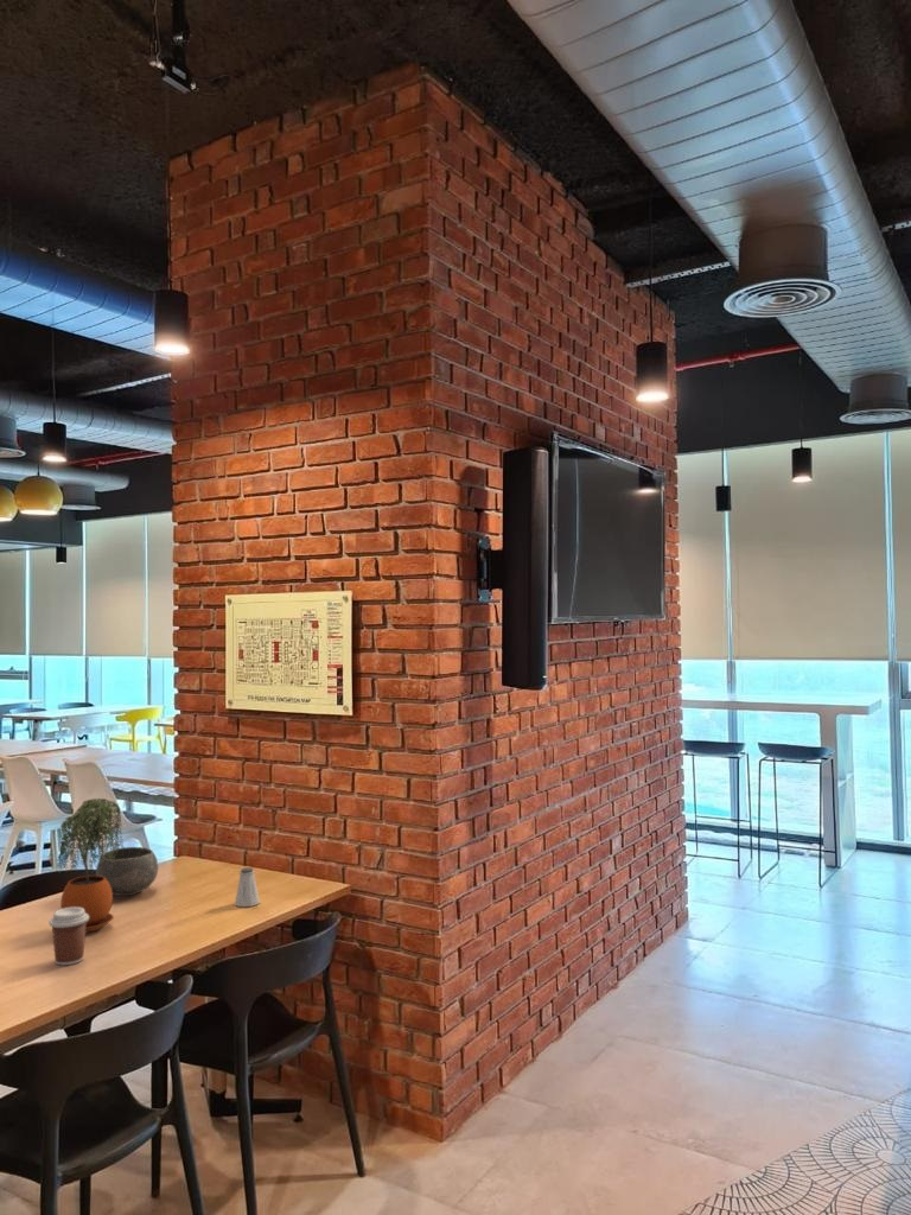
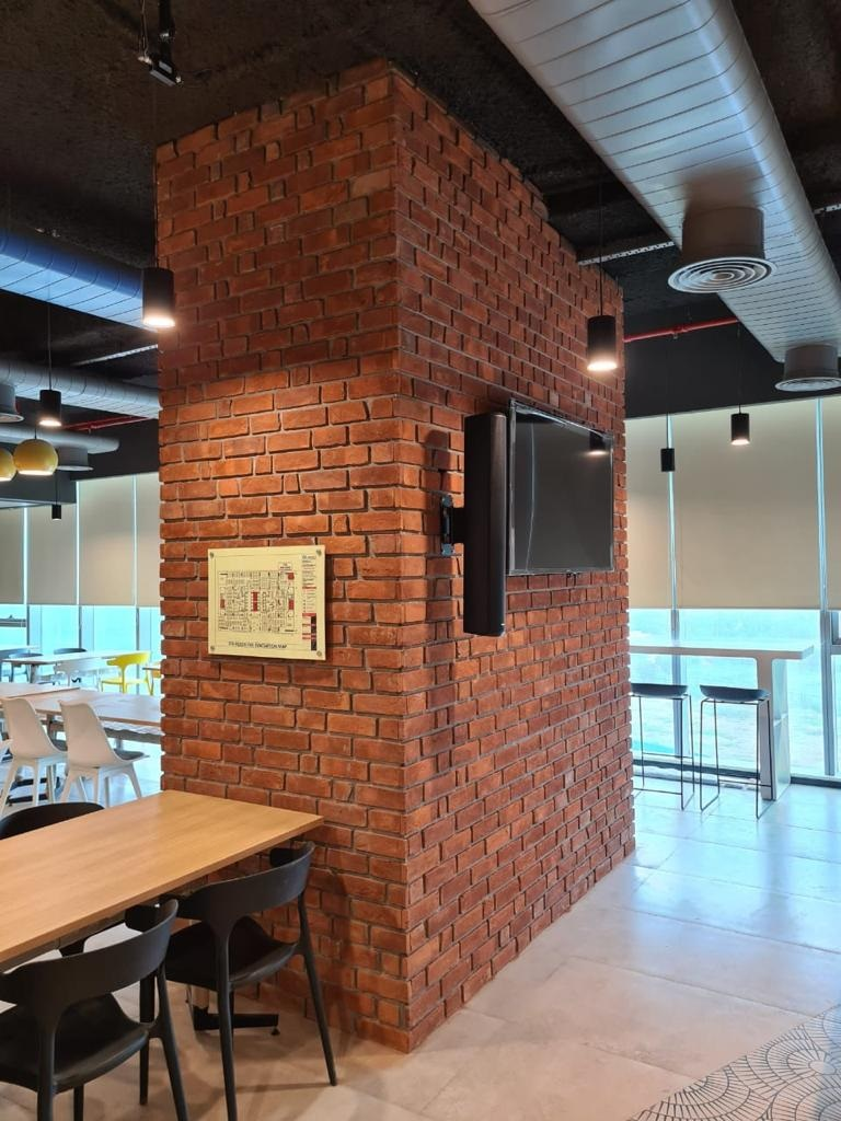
- saltshaker (247, 885)
- coffee cup (69, 935)
- bowl (127, 872)
- potted plant (90, 861)
